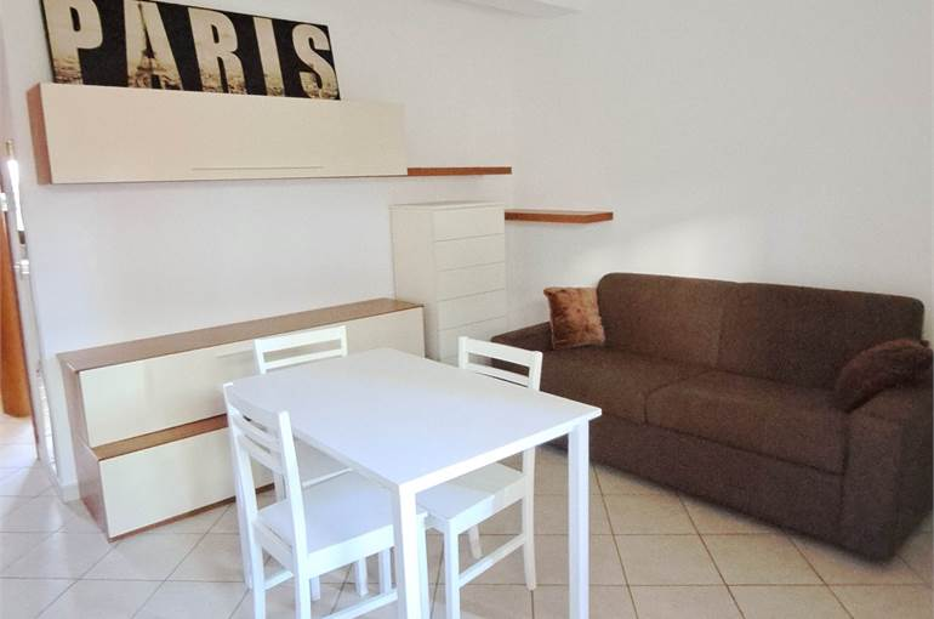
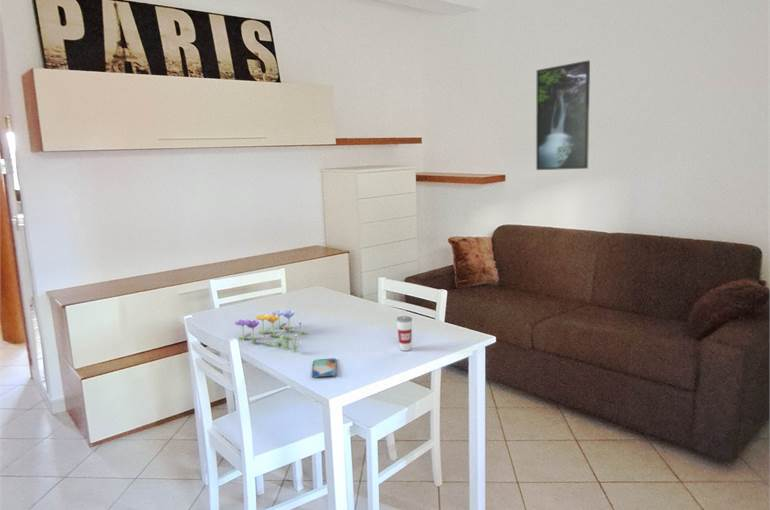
+ flower (280, 328)
+ smartphone (324, 367)
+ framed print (561, 118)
+ cup (404, 328)
